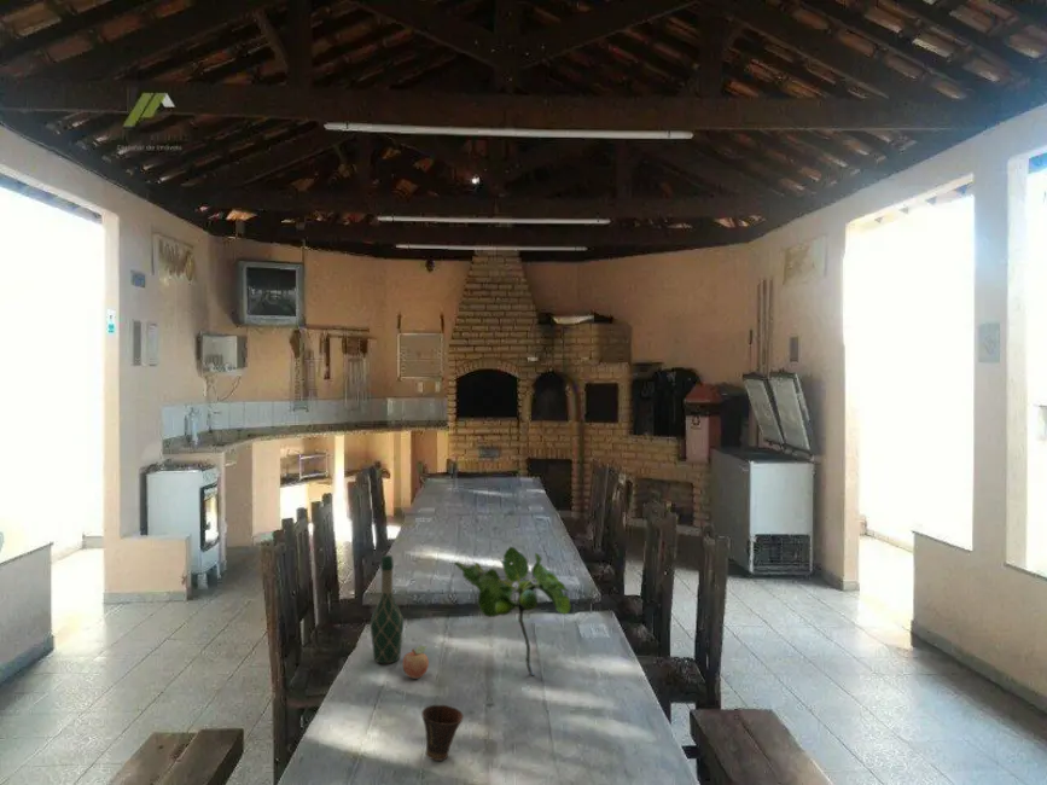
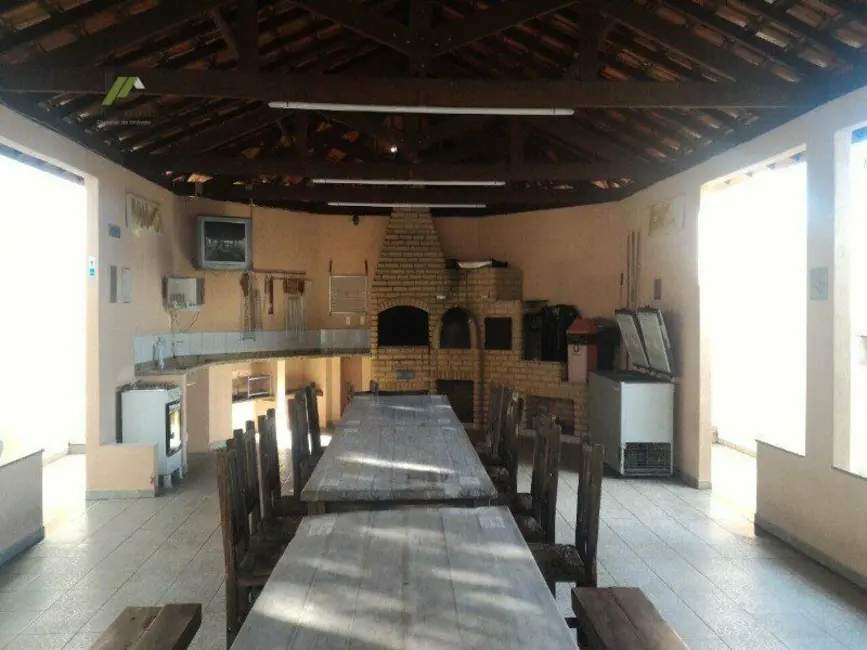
- fruit (415, 662)
- cup (442, 734)
- wine bottle (386, 607)
- plant (519, 611)
